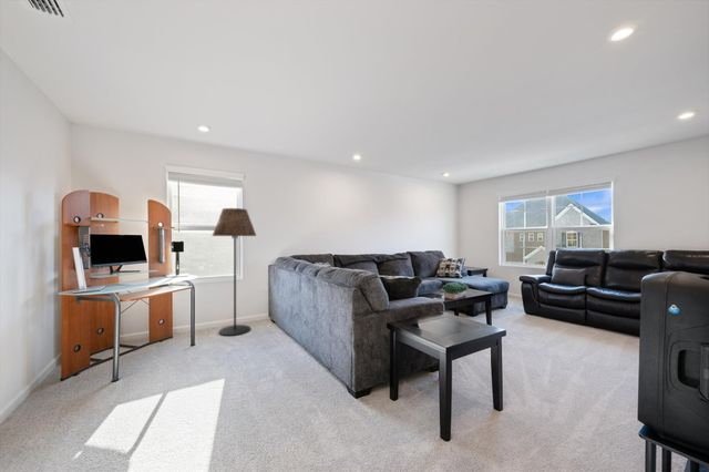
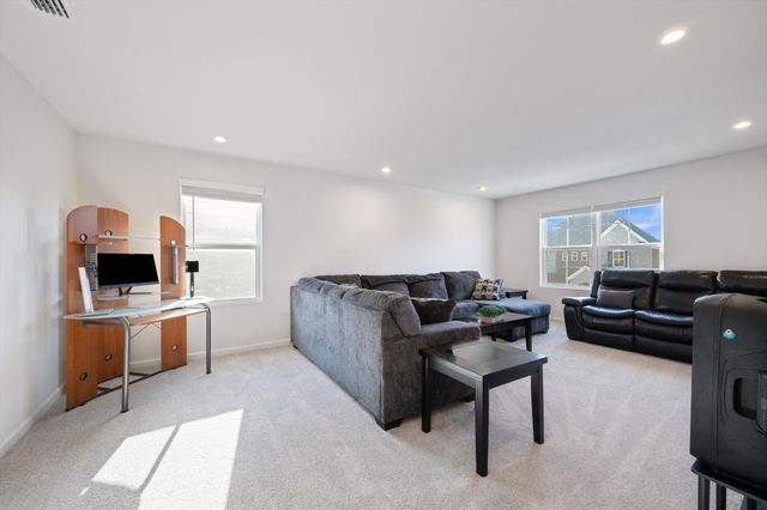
- floor lamp (235, 269)
